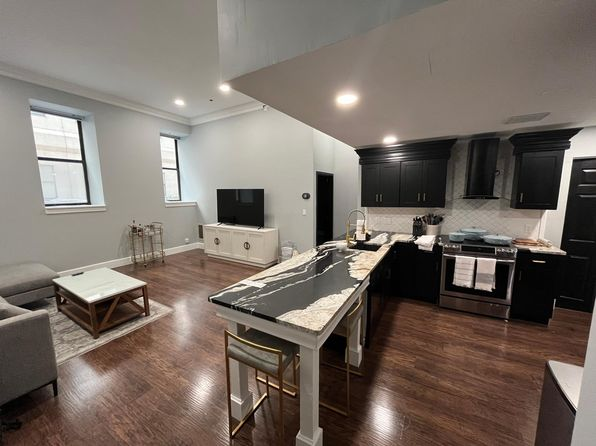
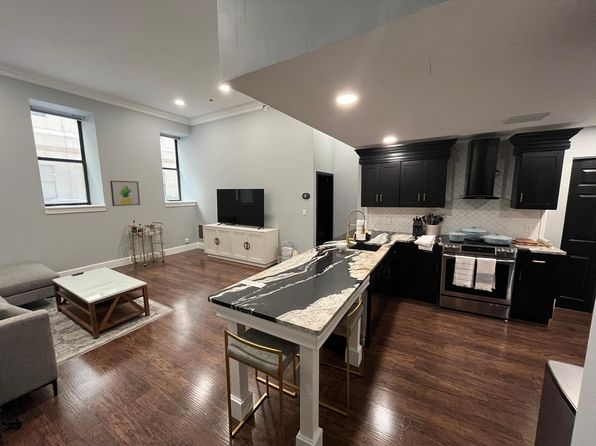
+ wall art (125, 193)
